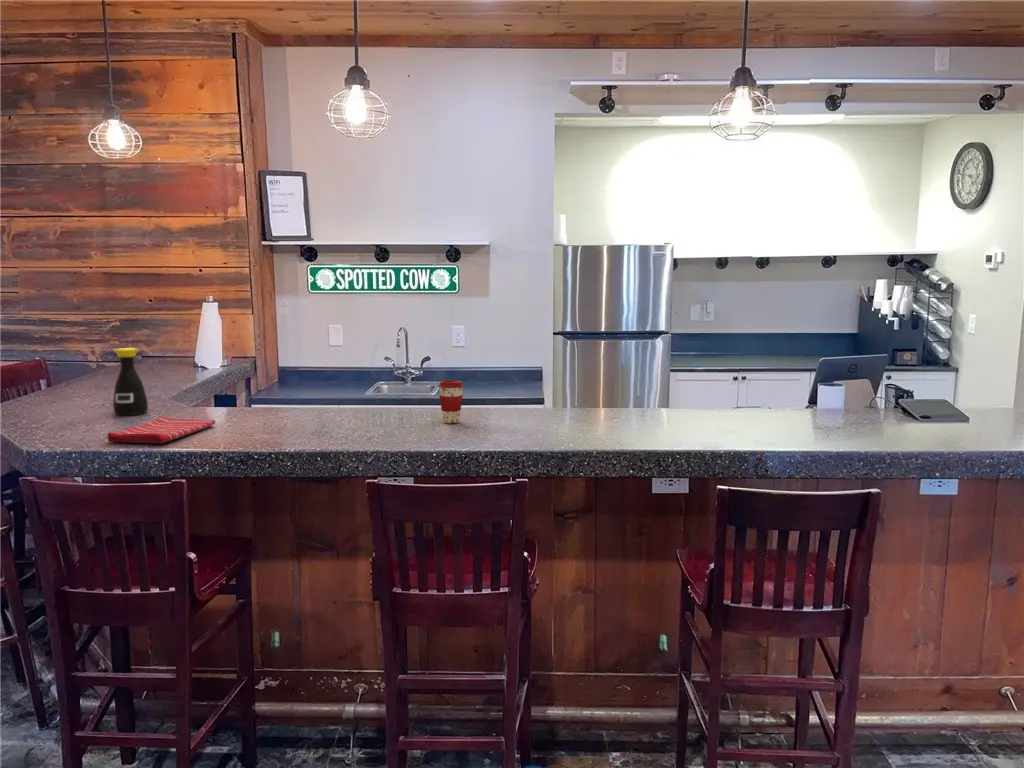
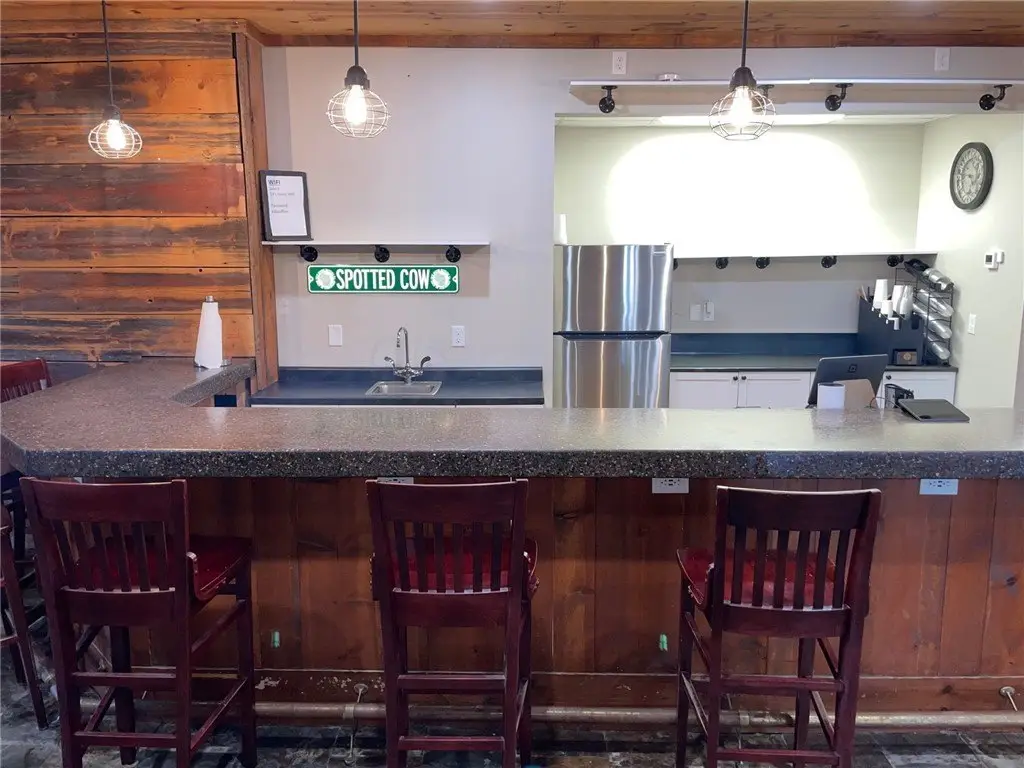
- dish towel (163, 429)
- bottle (128, 380)
- coffee cup (451, 401)
